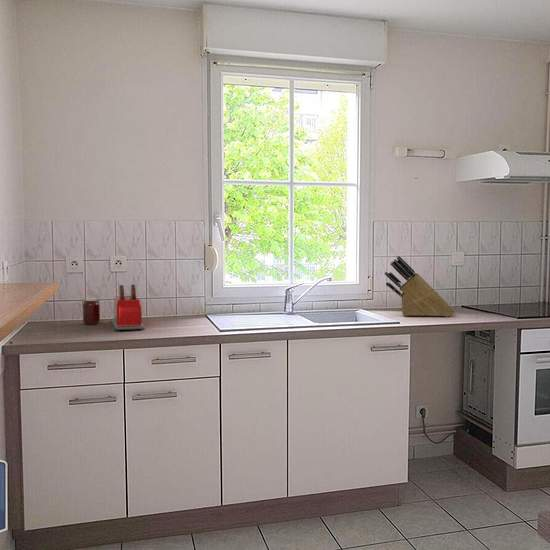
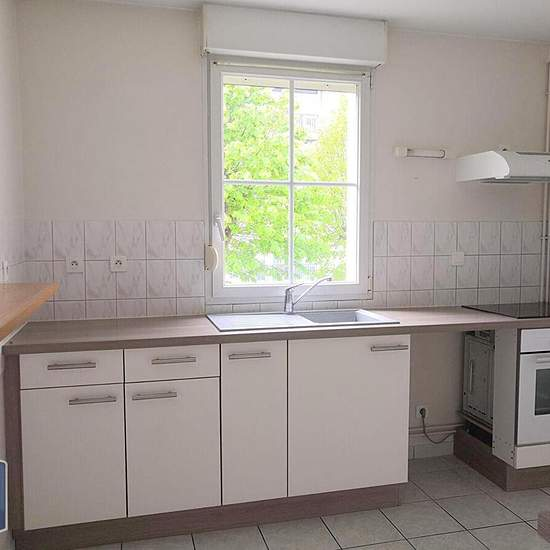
- toaster (127, 304)
- knife block (419, 285)
- jar (91, 310)
